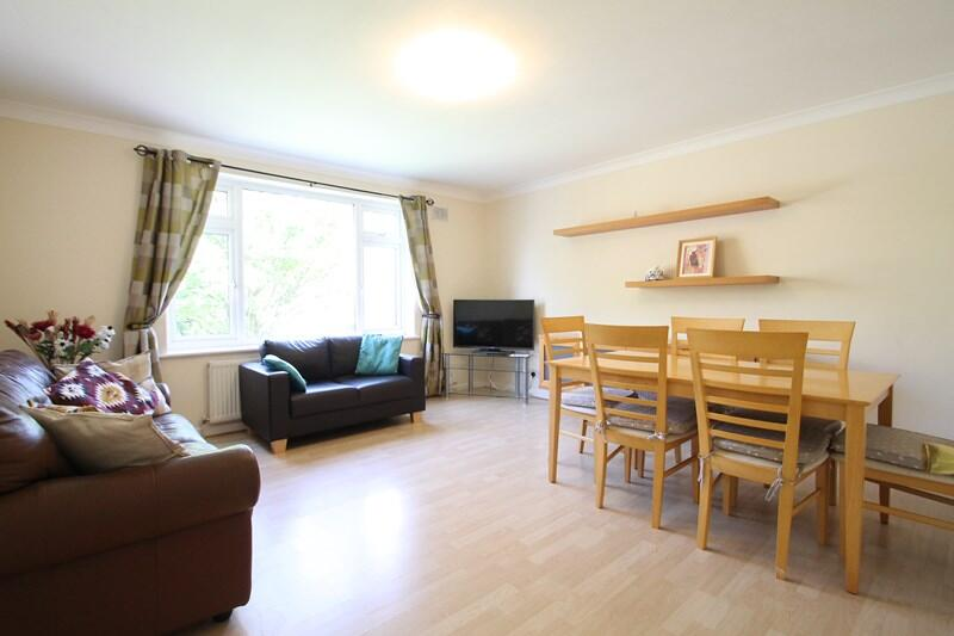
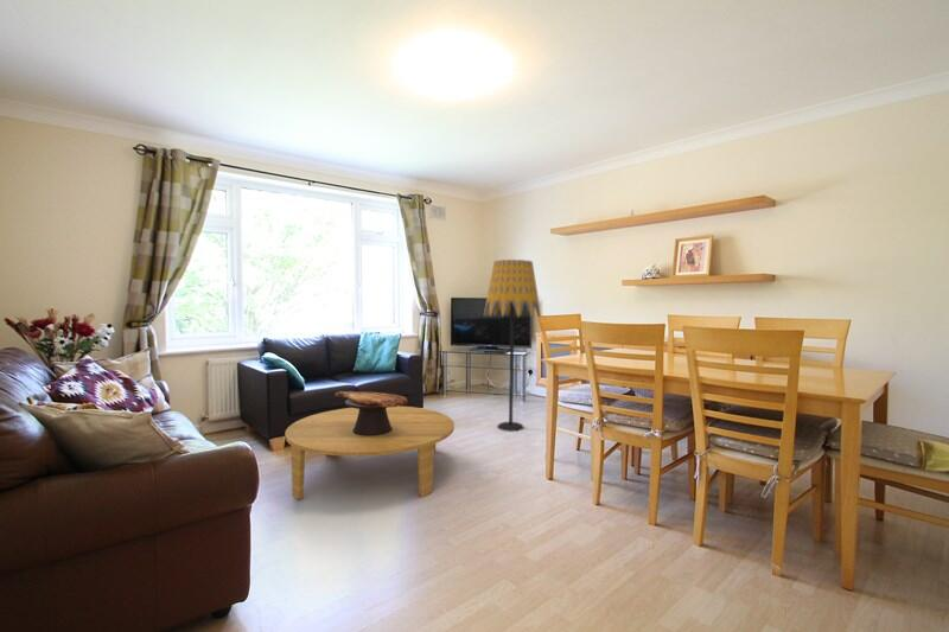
+ floor lamp (511, 344)
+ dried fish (370, 411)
+ coffee table (372, 447)
